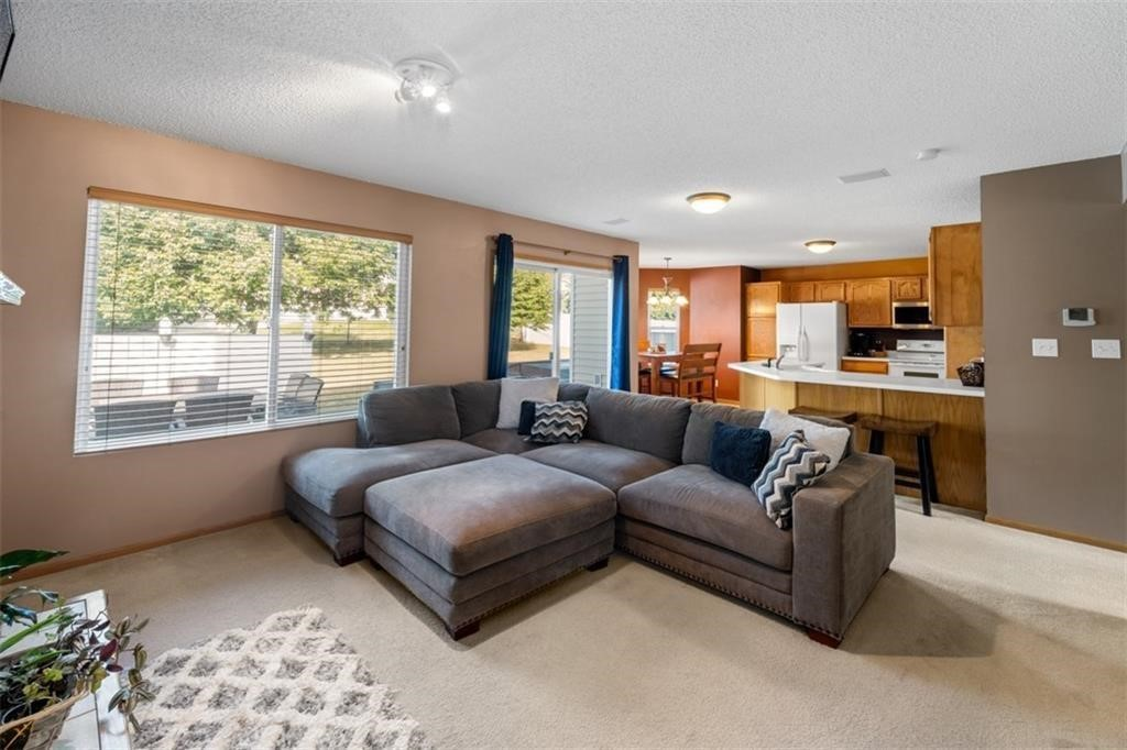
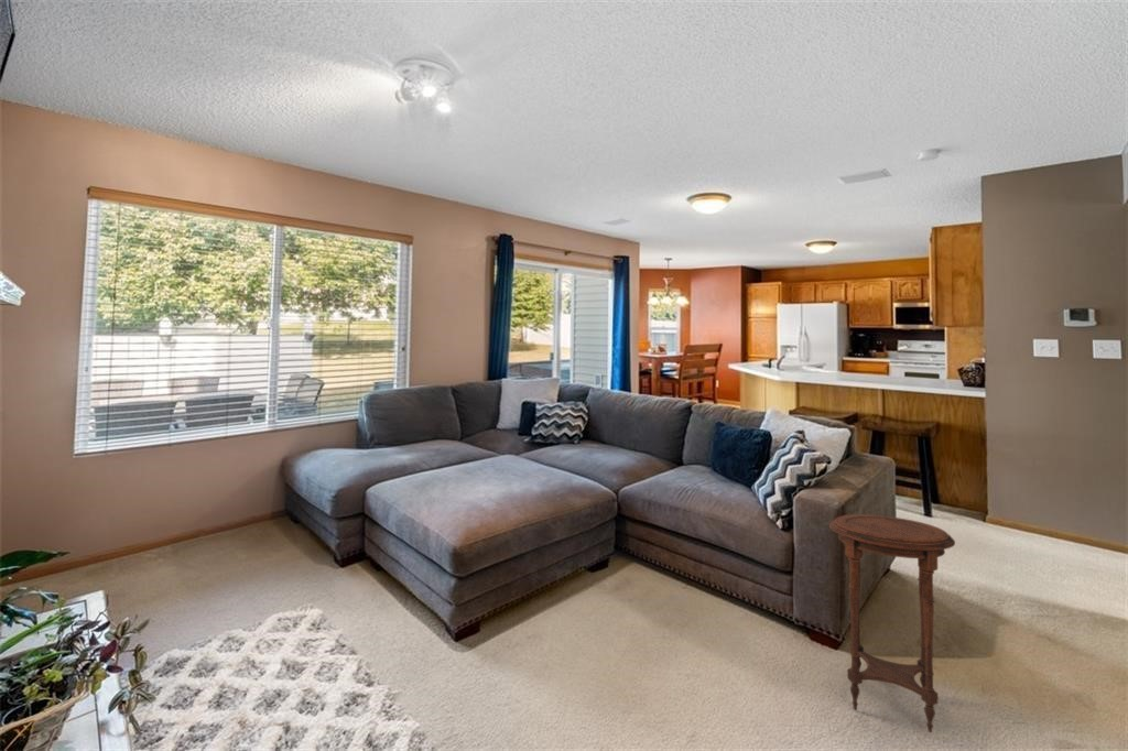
+ side table (920, 613)
